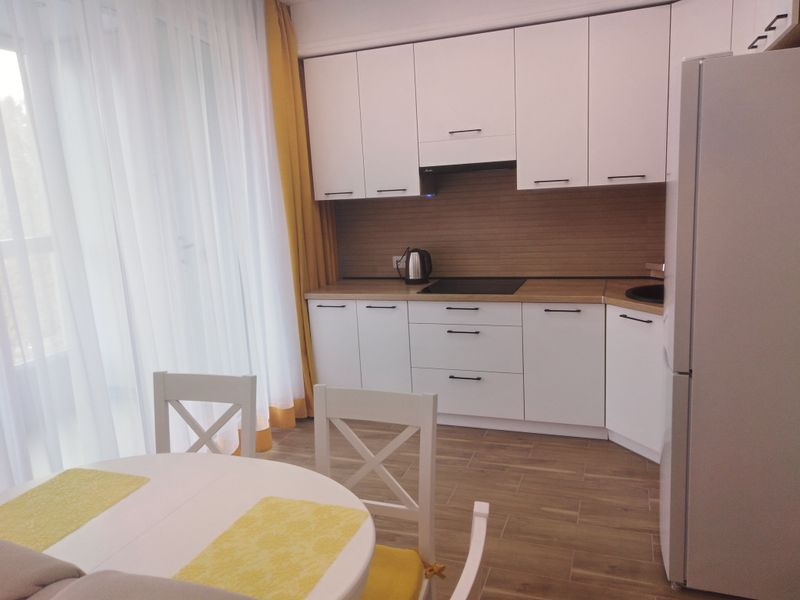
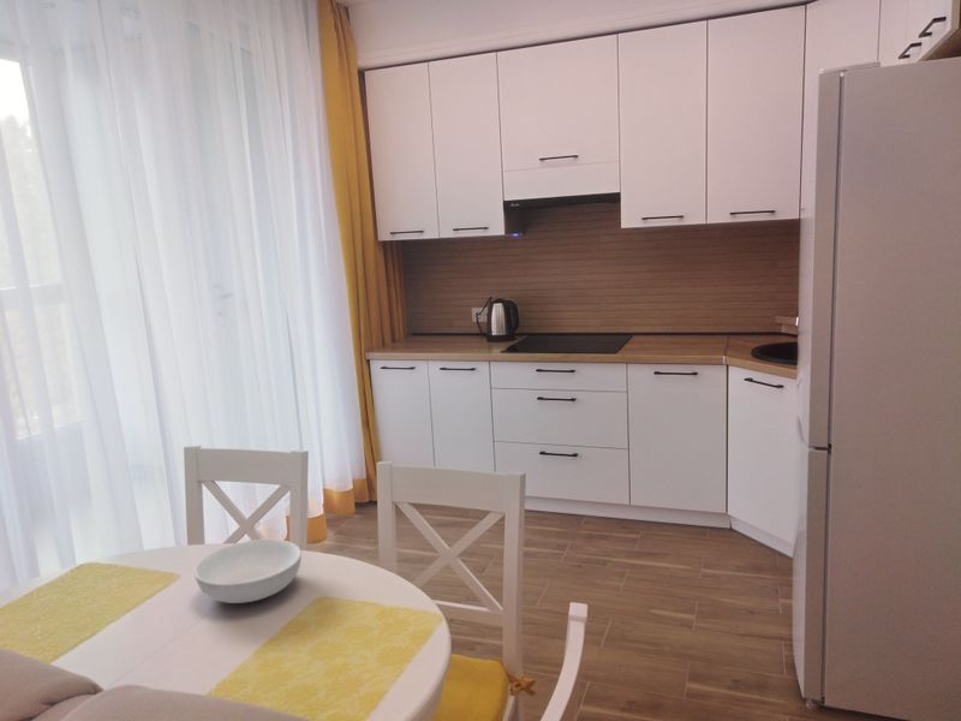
+ serving bowl (250, 574)
